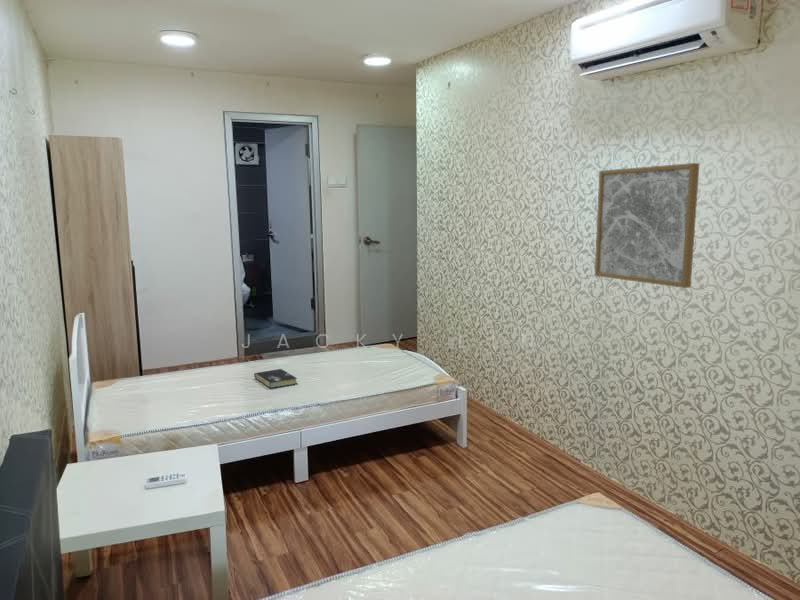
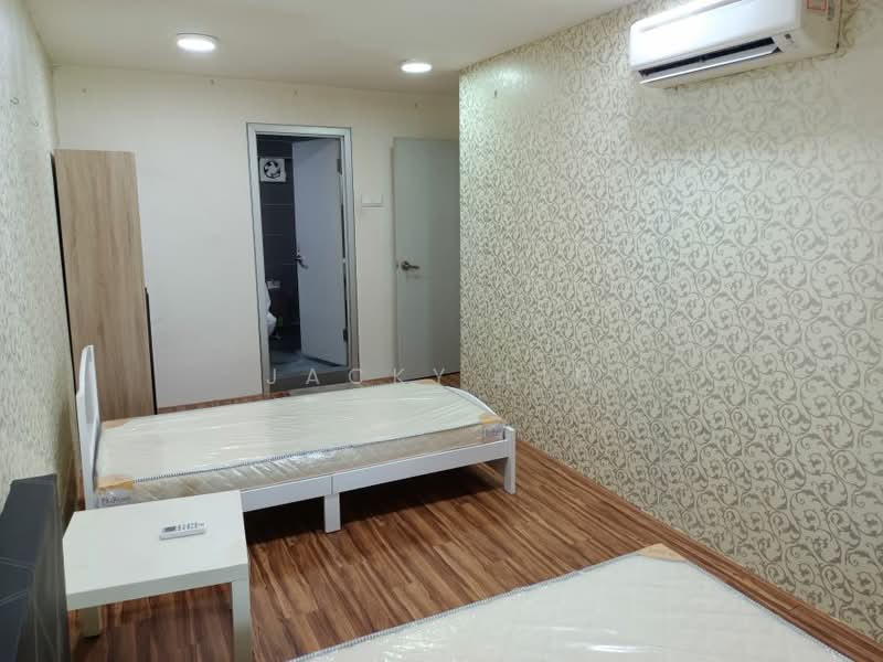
- wall art (641, 225)
- book (275, 378)
